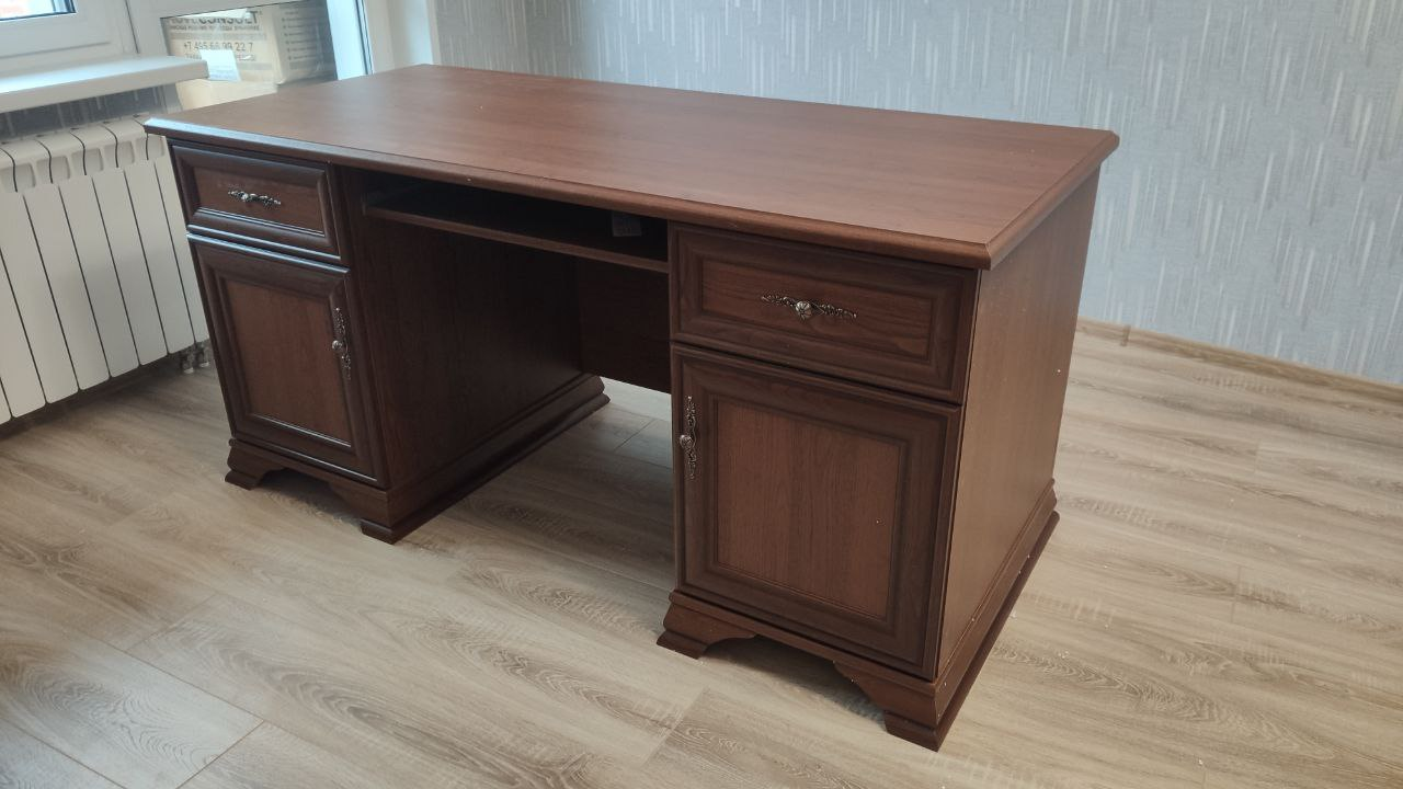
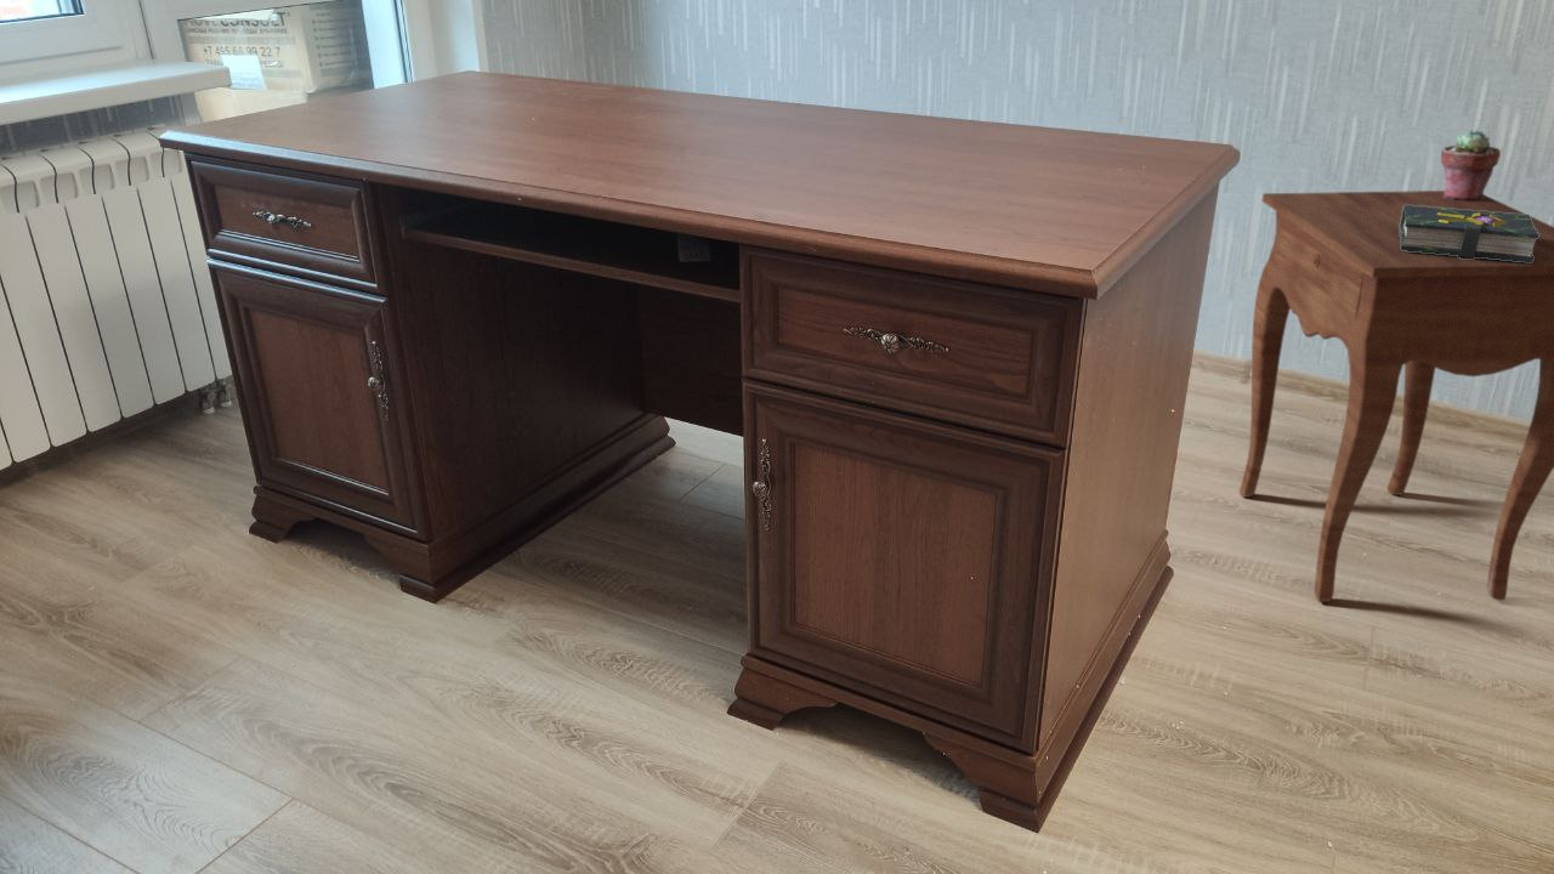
+ side table (1393, 393)
+ potted succulent (1468, 161)
+ book (1465, 229)
